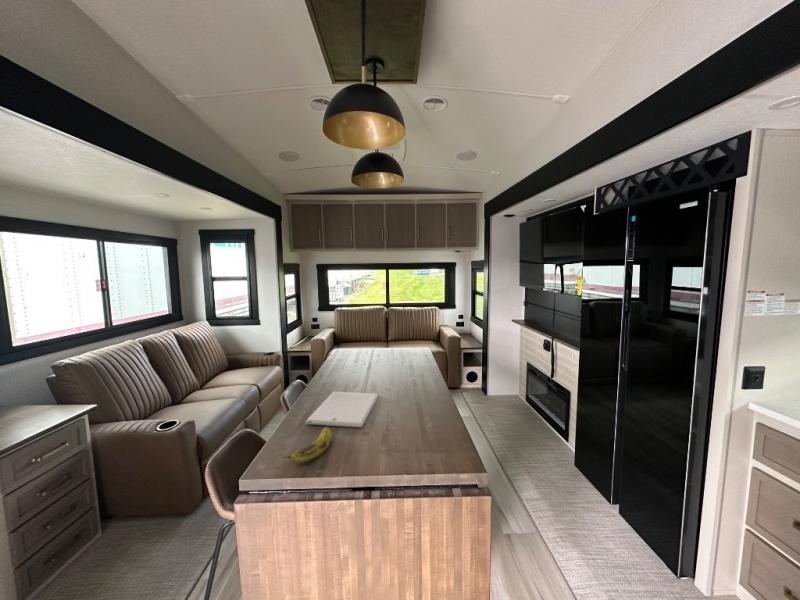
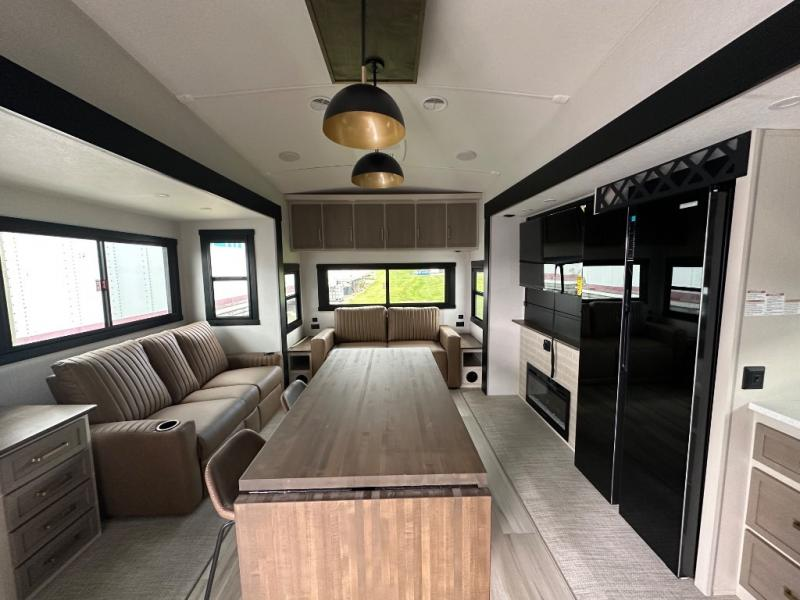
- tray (345, 407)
- fruit (311, 444)
